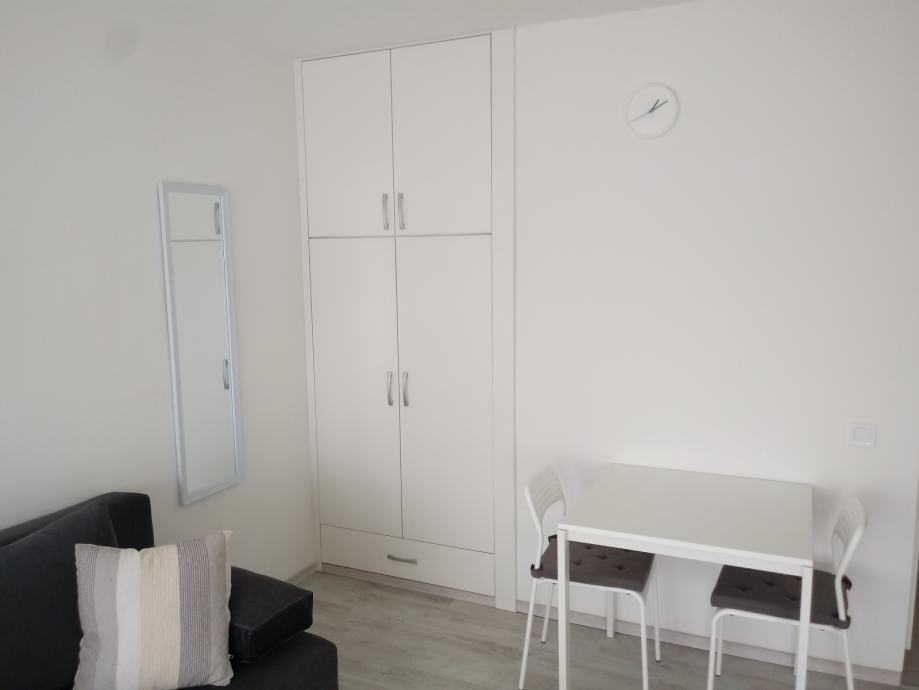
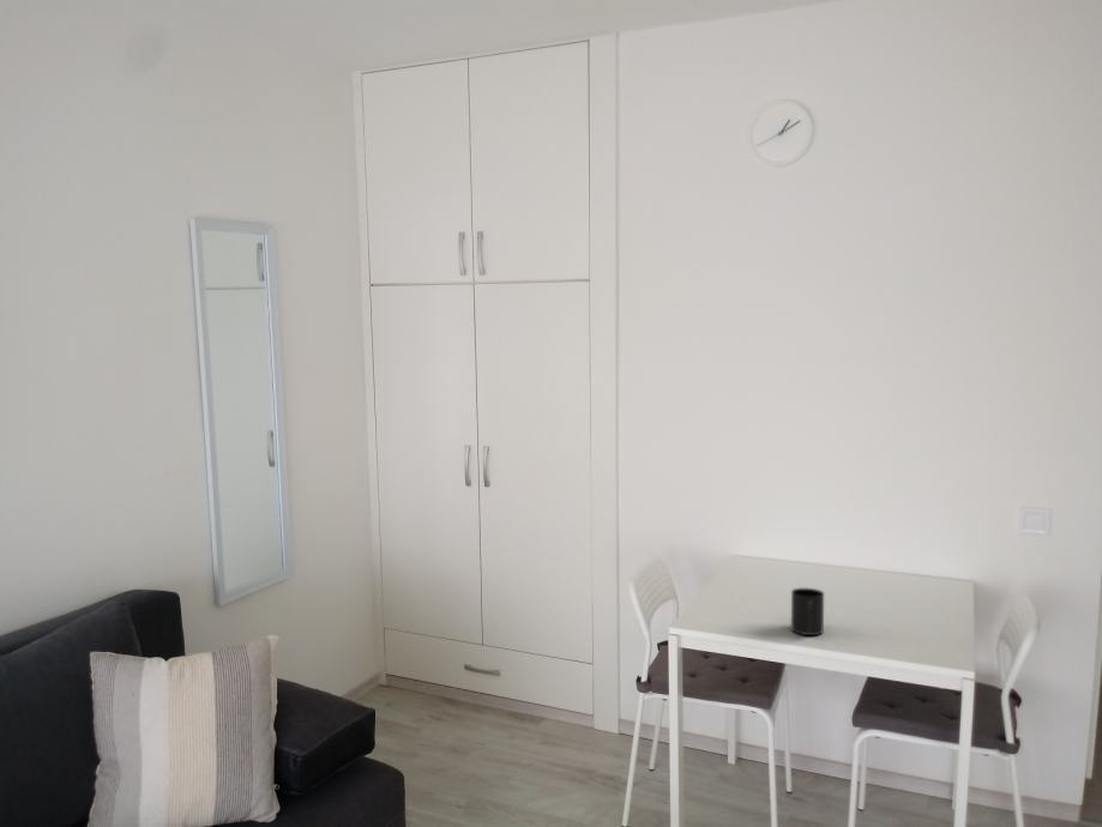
+ mug (807, 612)
